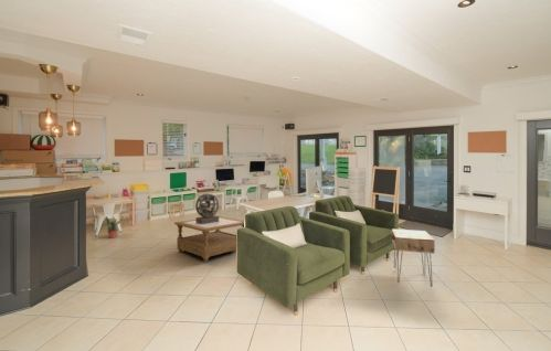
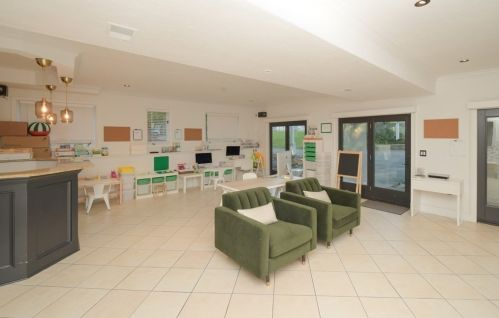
- potted plant (114, 224)
- coffee table (212, 236)
- nightstand (411, 251)
- shelf unit (206, 208)
